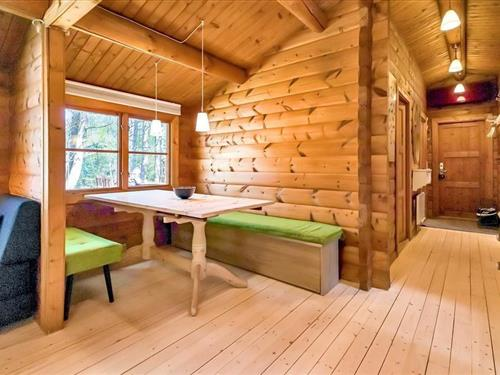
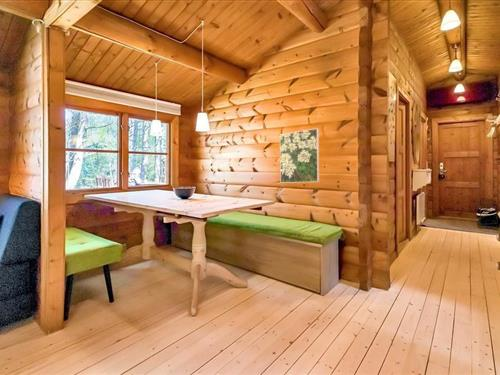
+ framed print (298, 157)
